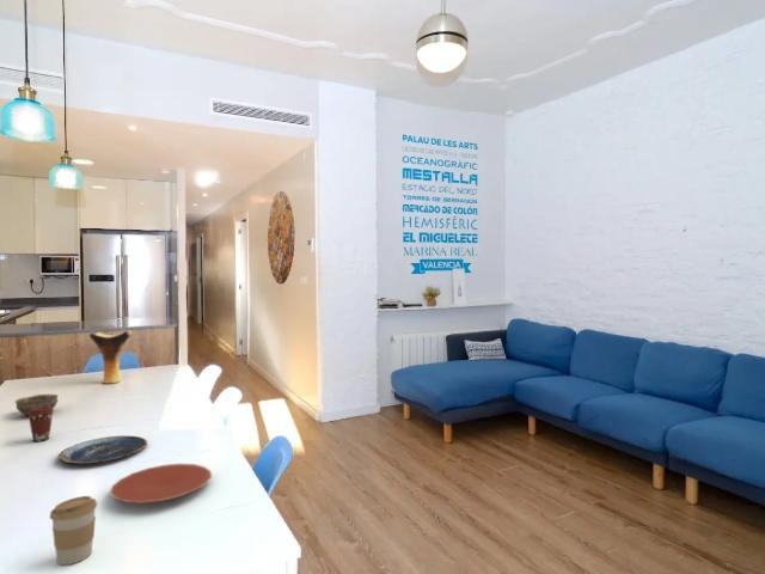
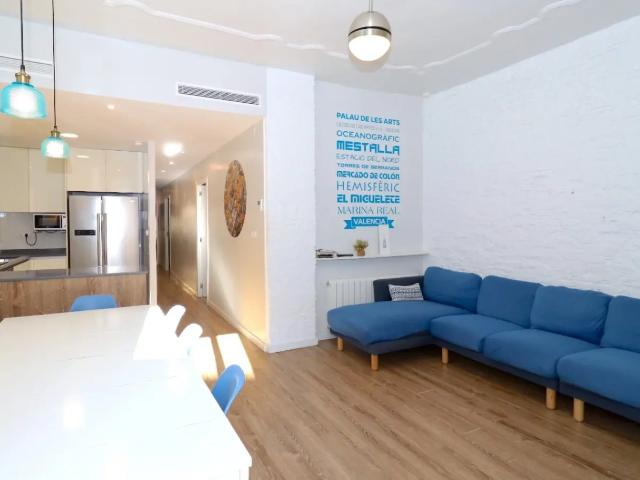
- coffee cup (74, 527)
- plate (104, 450)
- vase (111, 355)
- bowl (37, 405)
- plate (163, 484)
- coffee cup (41, 423)
